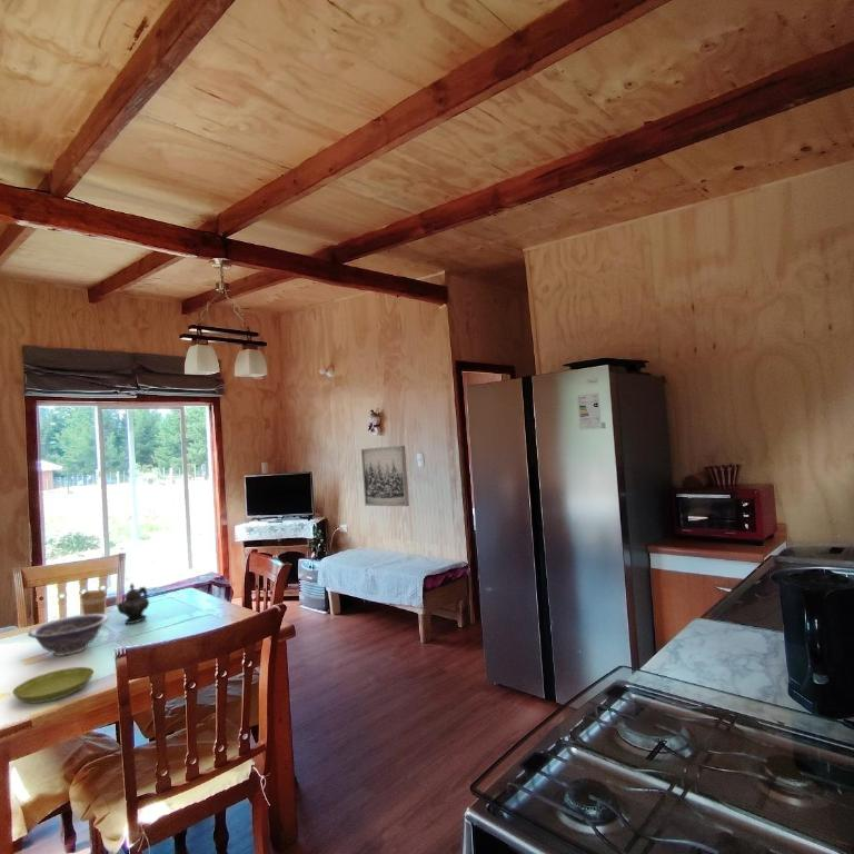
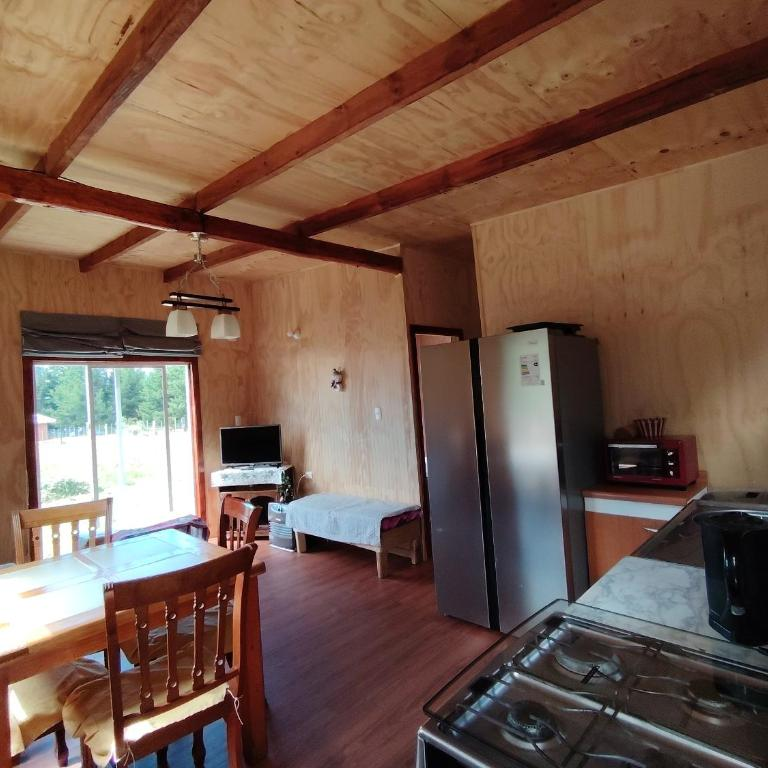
- coffee cup (93, 605)
- wall art (384, 476)
- teapot (132, 602)
- saucer (54, 685)
- decorative bowl (69, 637)
